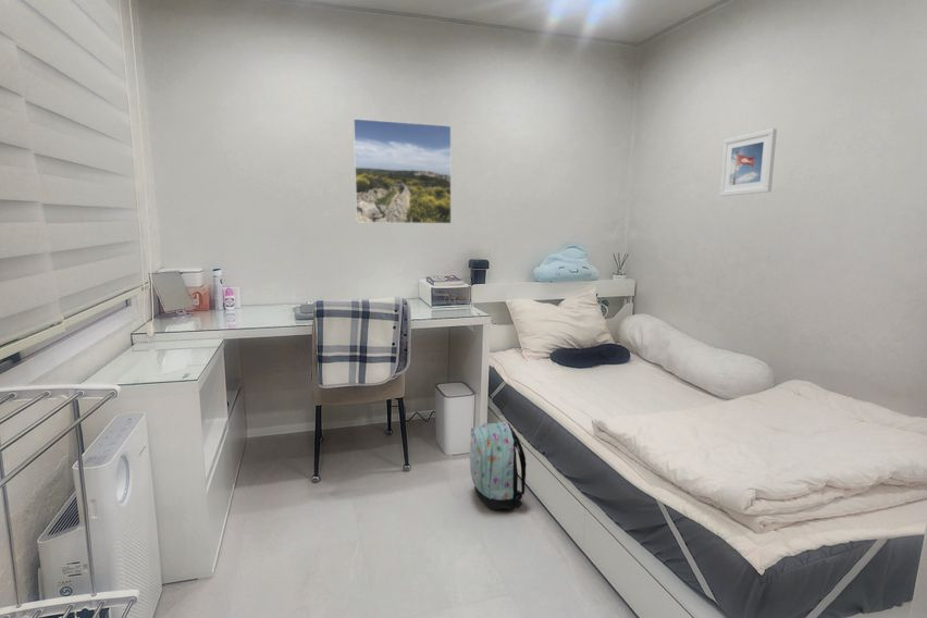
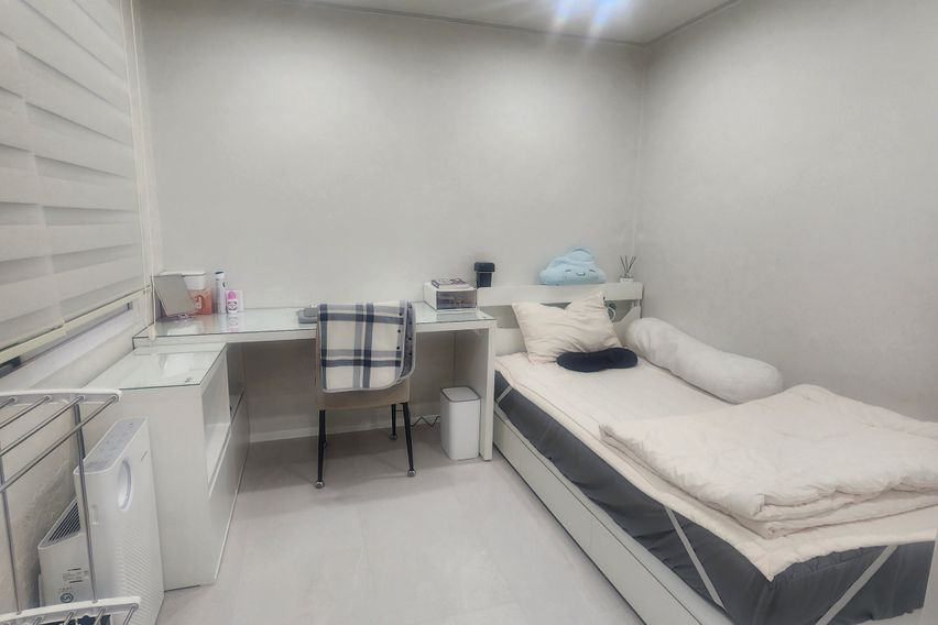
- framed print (404, 173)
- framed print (746, 164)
- backpack (494, 461)
